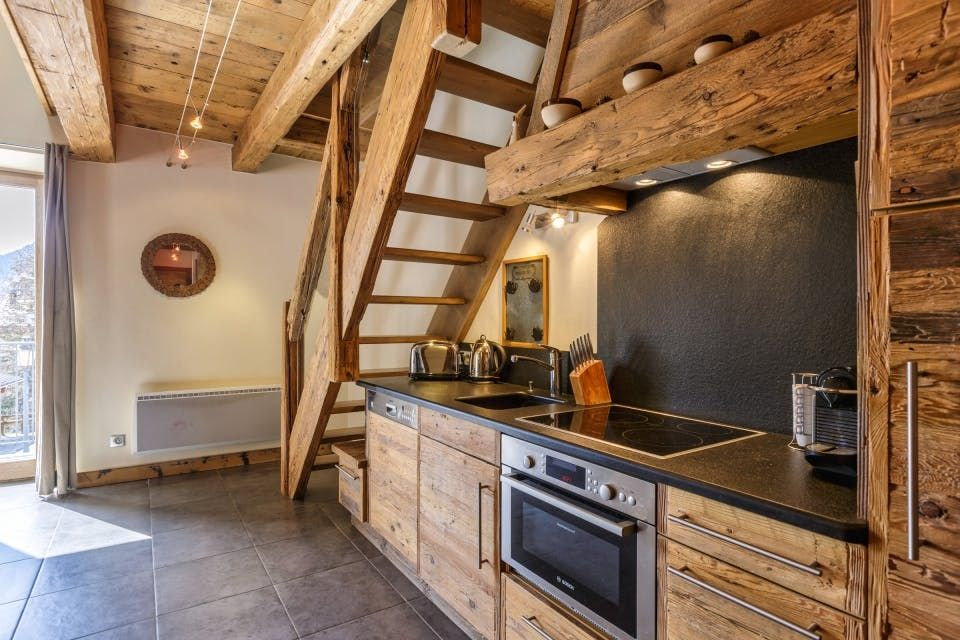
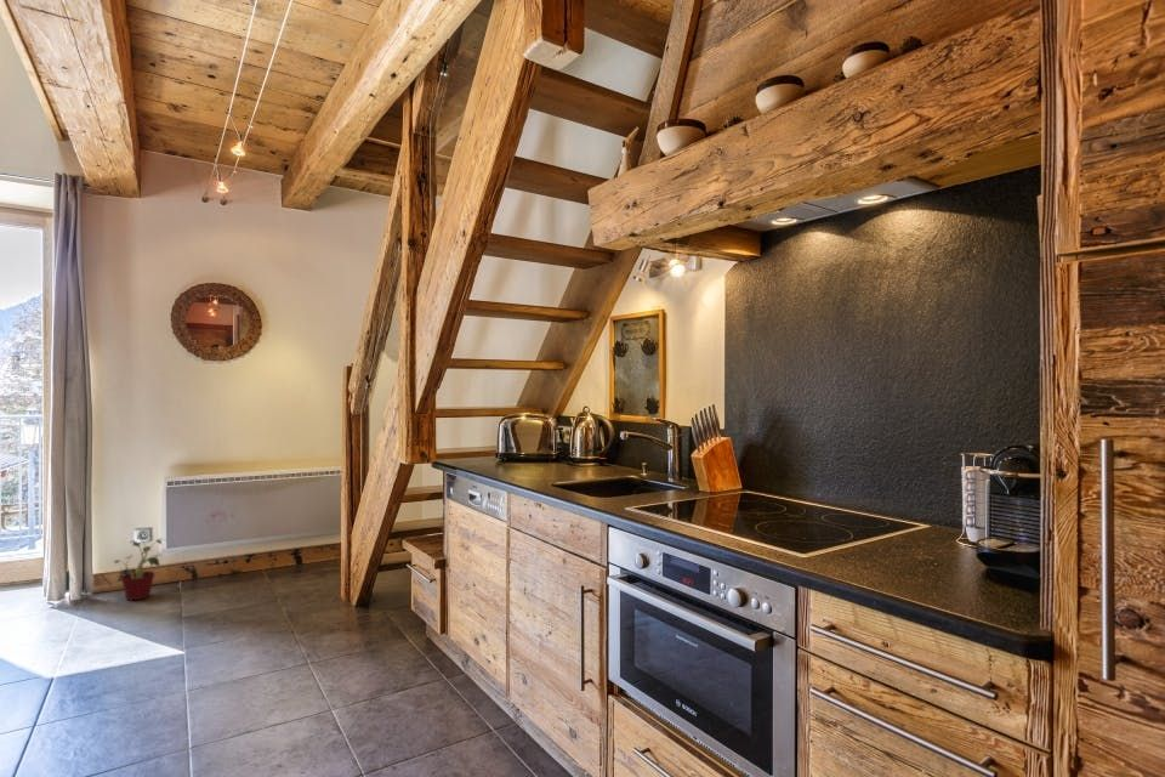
+ potted plant (141, 565)
